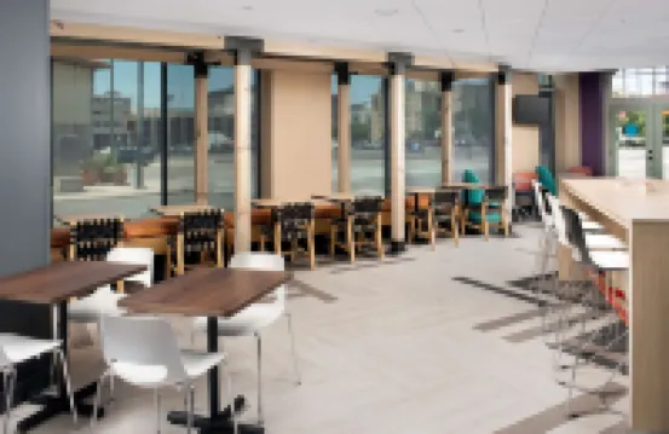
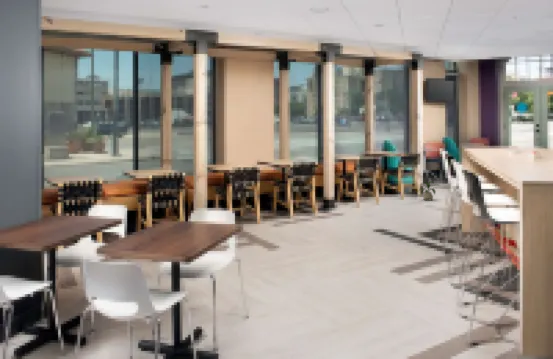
+ house plant (429, 189)
